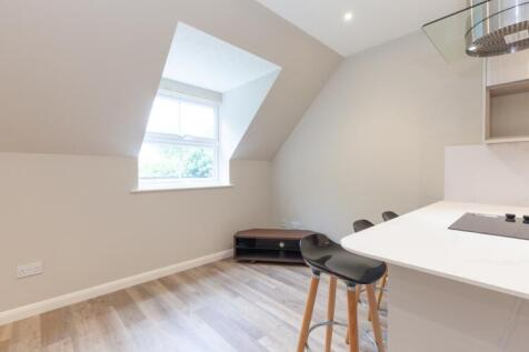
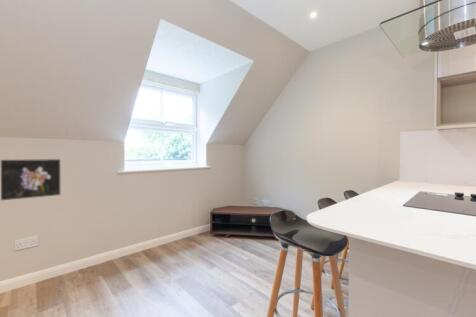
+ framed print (32, 178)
